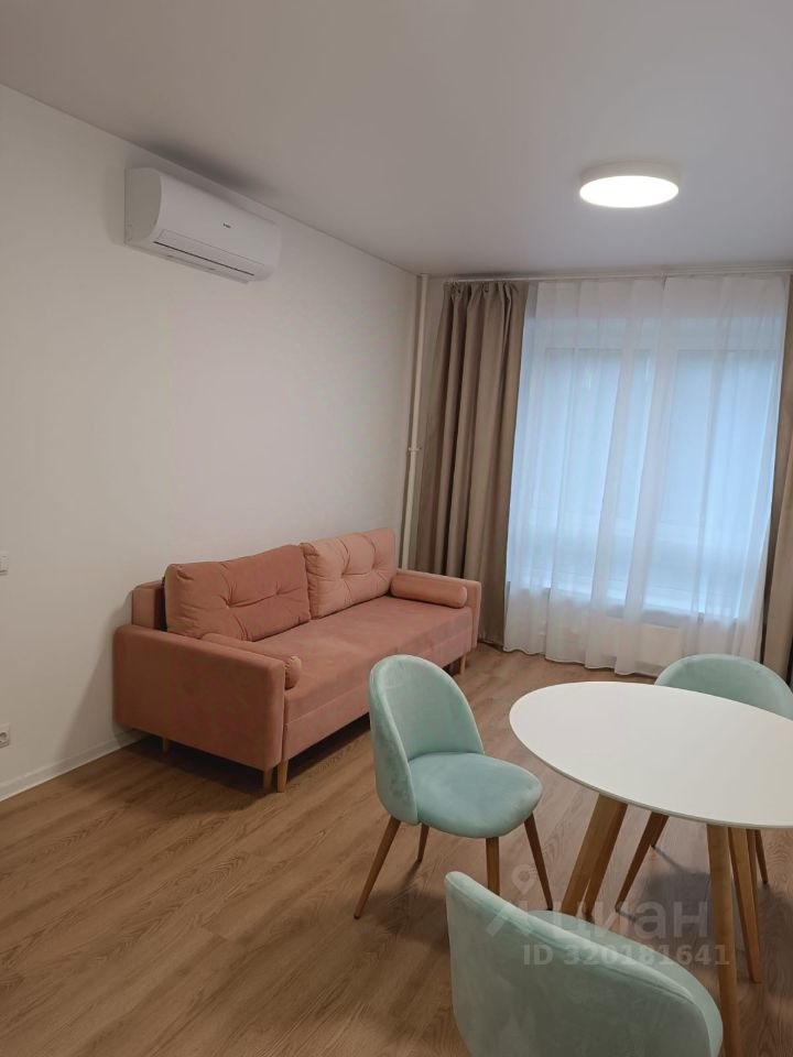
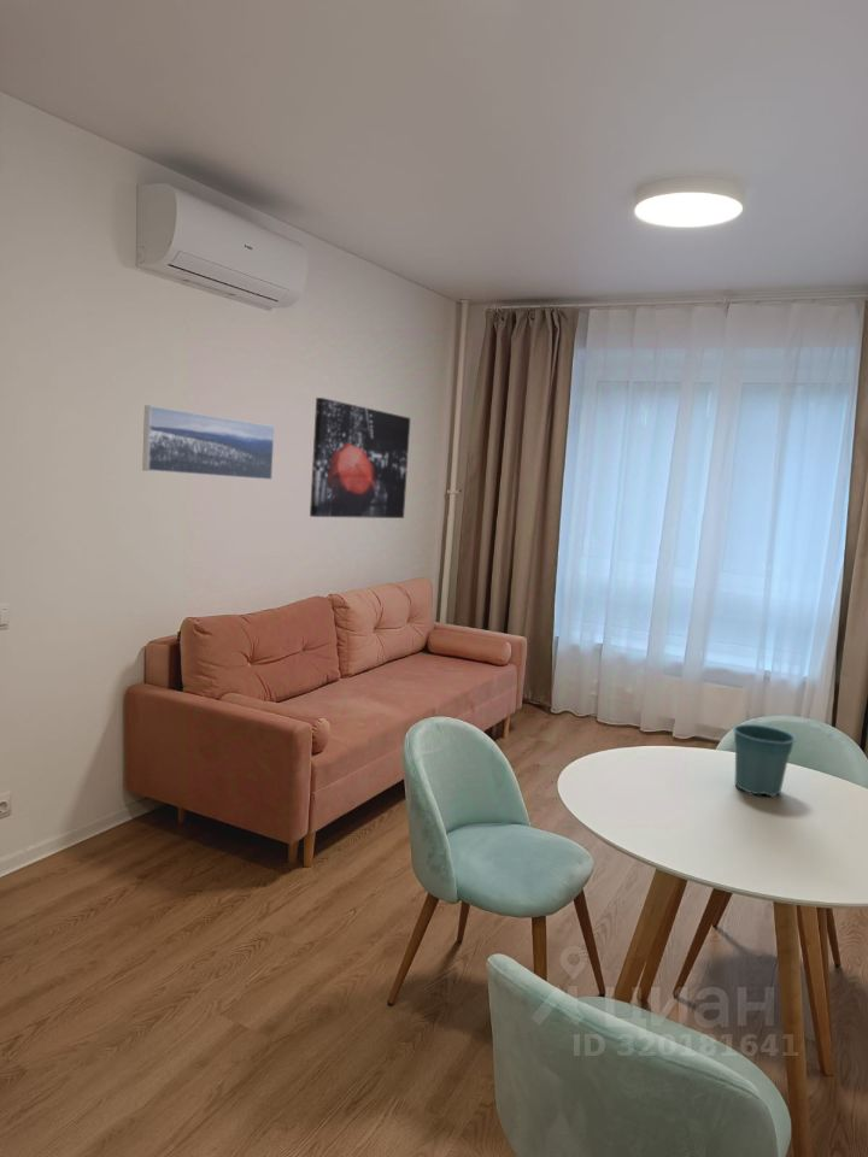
+ flower pot (761, 760)
+ wall art (363, 463)
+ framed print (213, 446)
